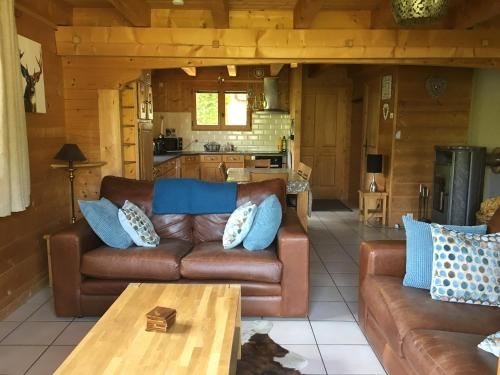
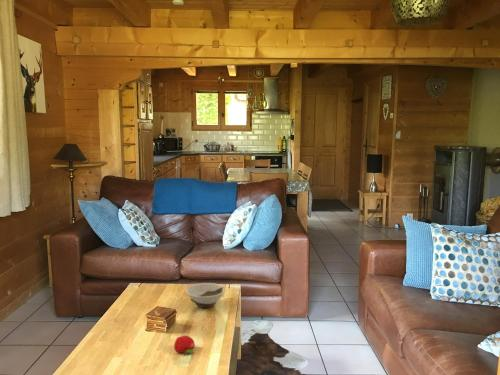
+ fruit (184, 344)
+ bowl (205, 297)
